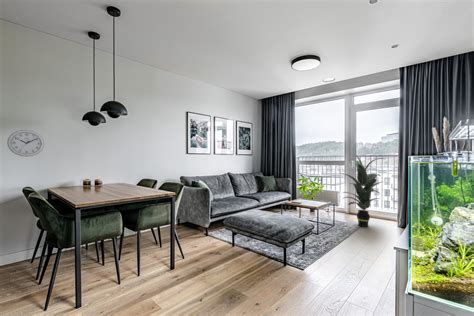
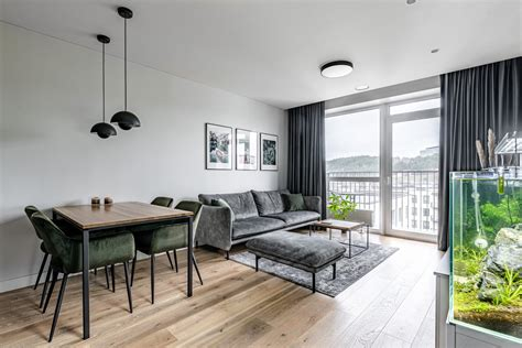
- wall clock (26, 143)
- indoor plant (361, 189)
